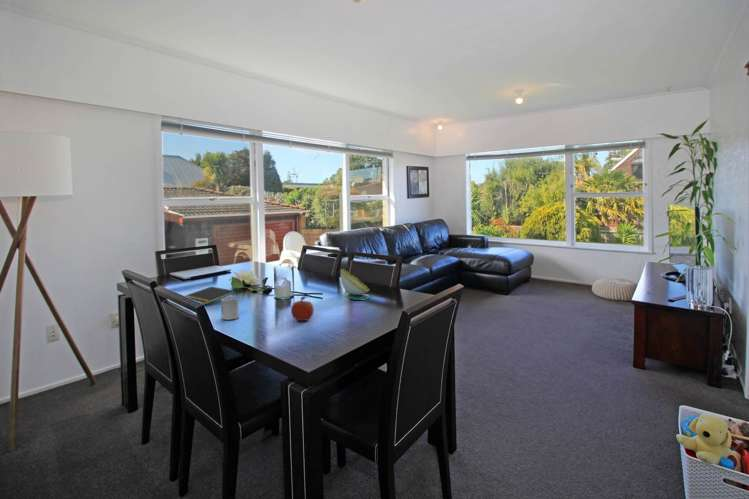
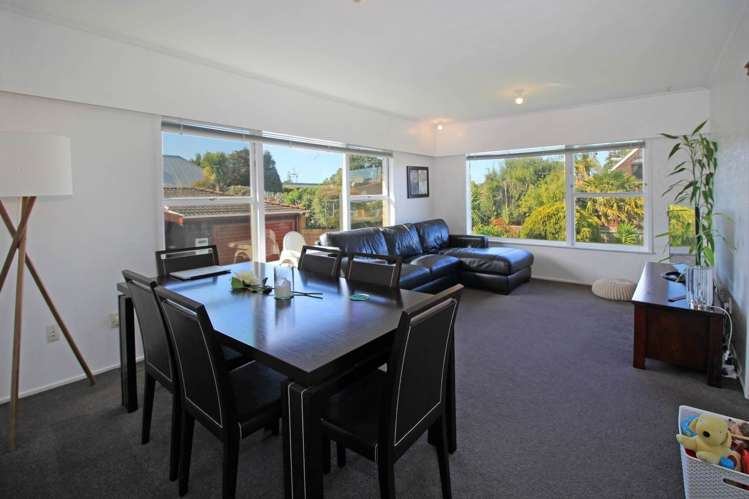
- decorative bowl (355, 281)
- notepad (208, 295)
- fruit (302, 308)
- cup (231, 307)
